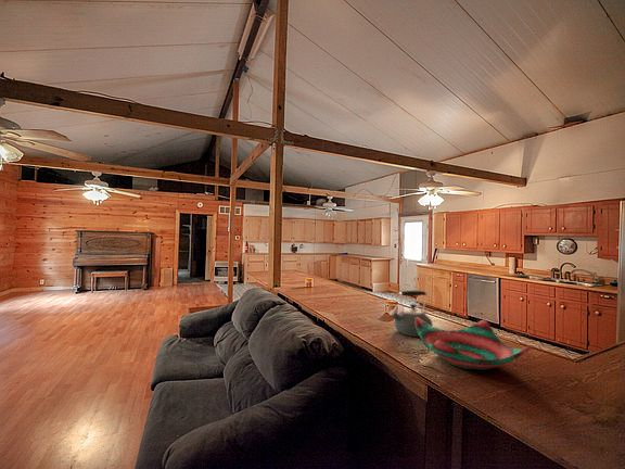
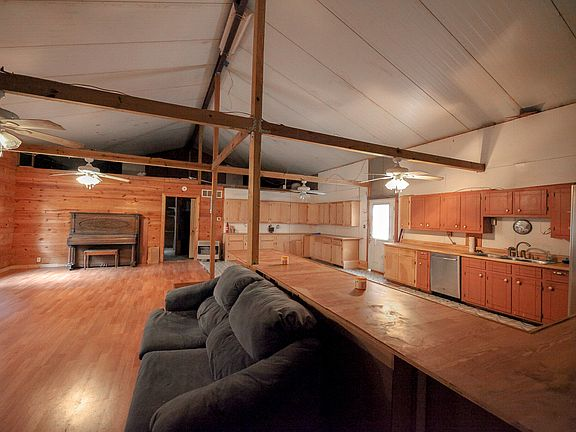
- decorative bowl (464, 344)
- kettle (409, 312)
